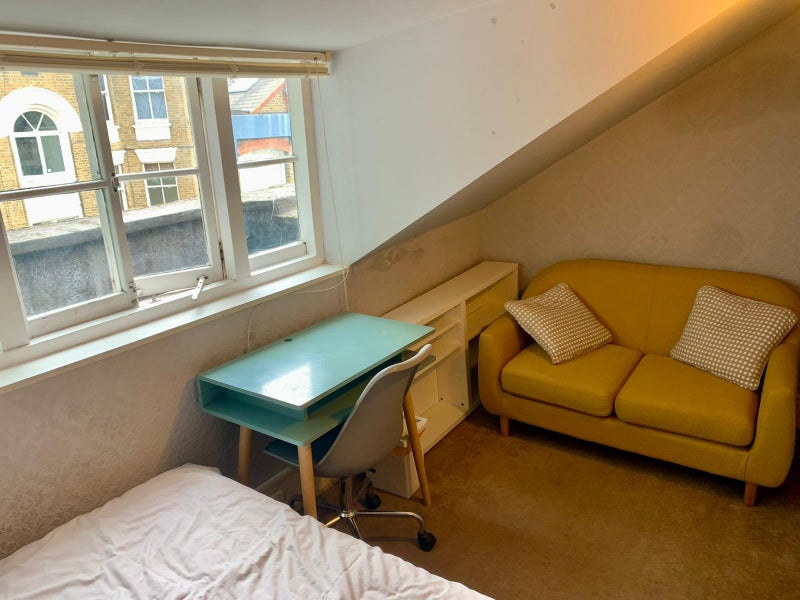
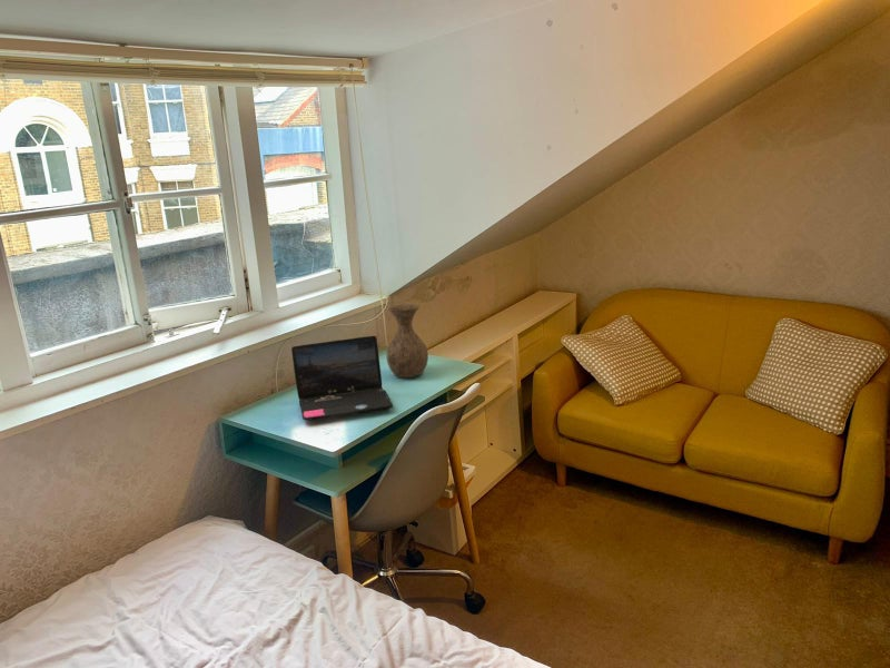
+ laptop (340, 376)
+ vase (406, 341)
